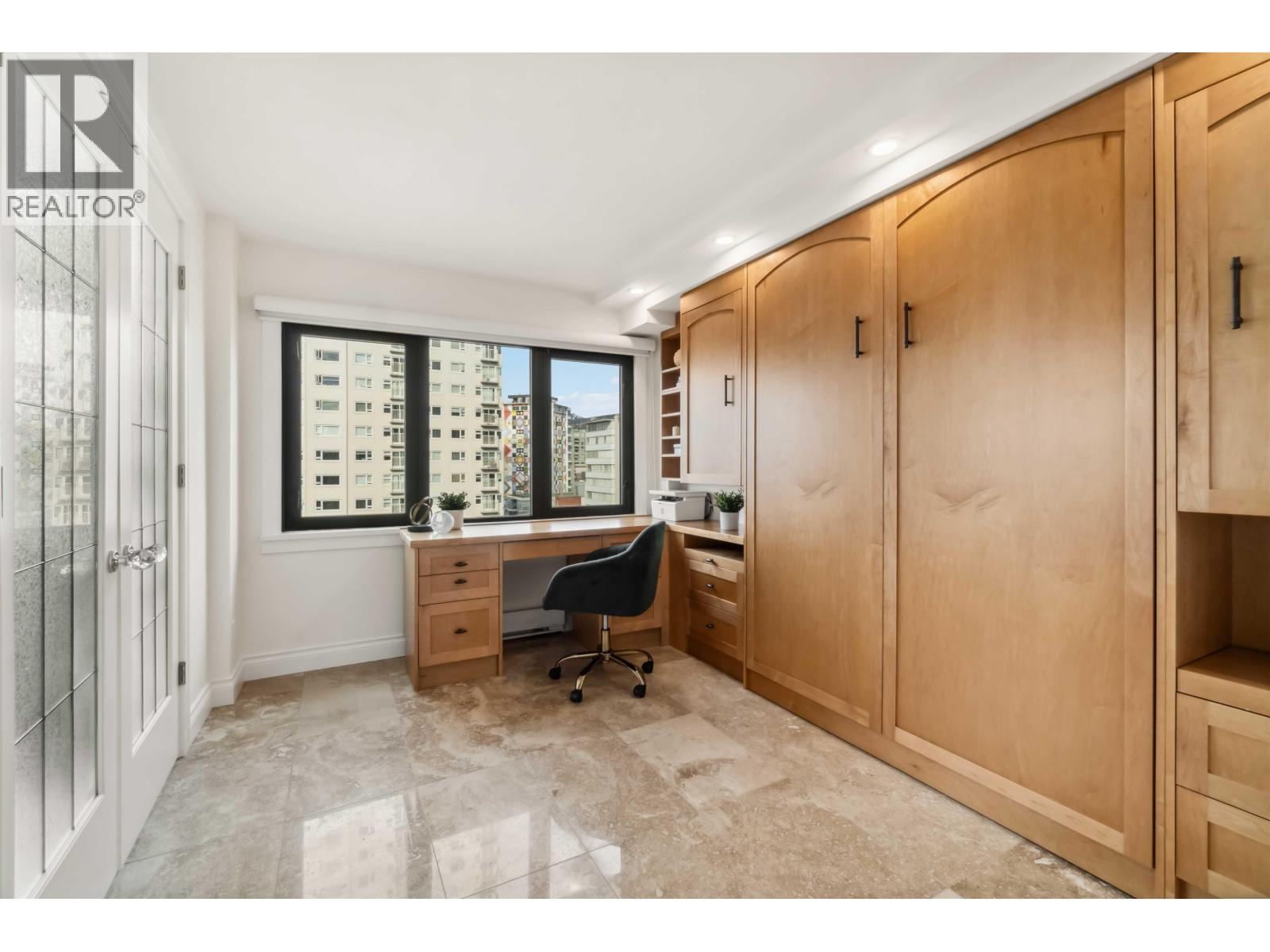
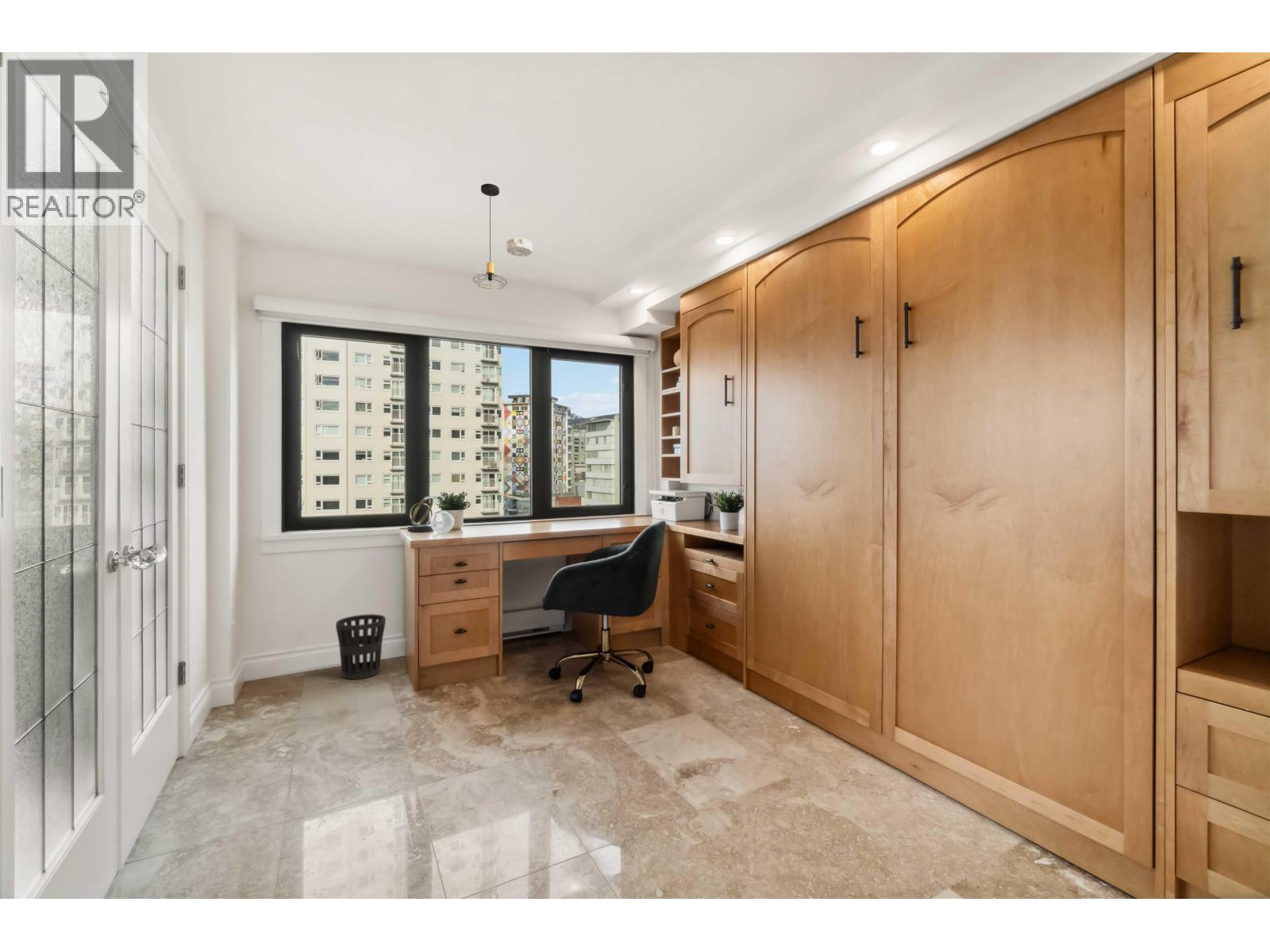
+ smoke detector (519, 247)
+ wastebasket (361, 646)
+ pendant light (490, 240)
